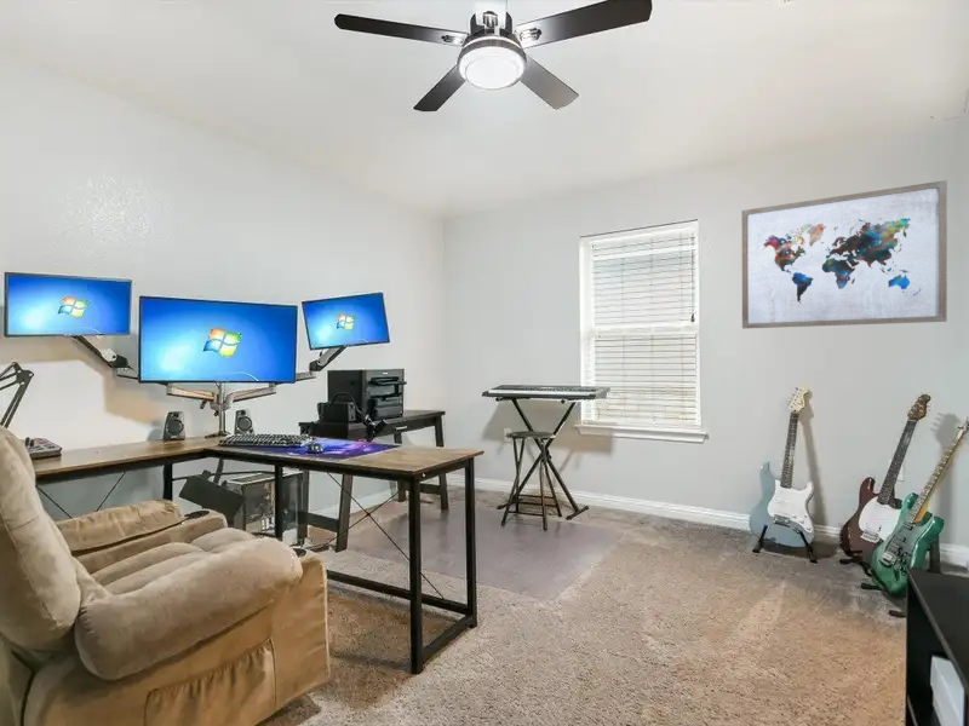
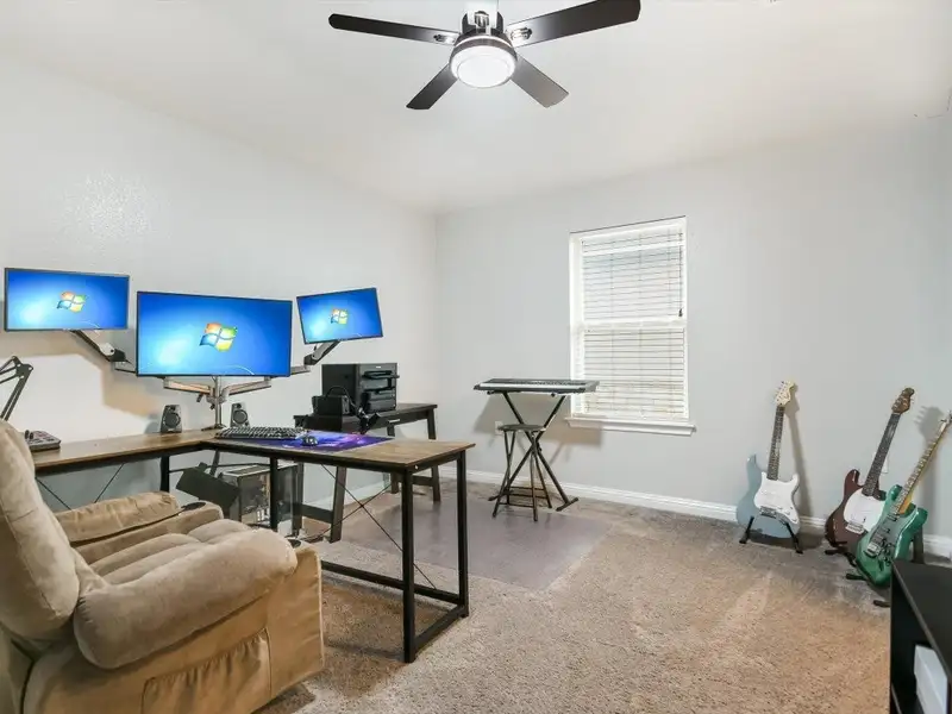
- wall art (835, 260)
